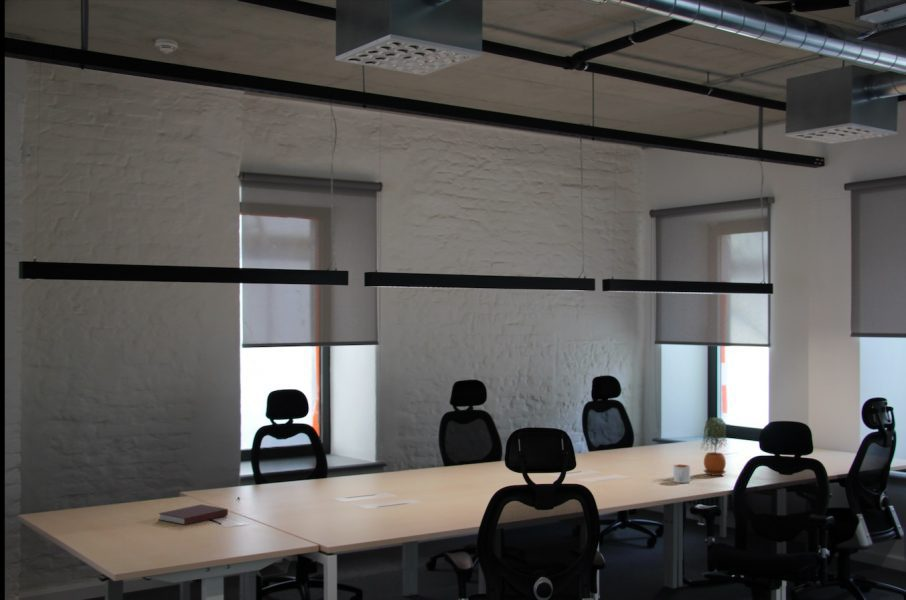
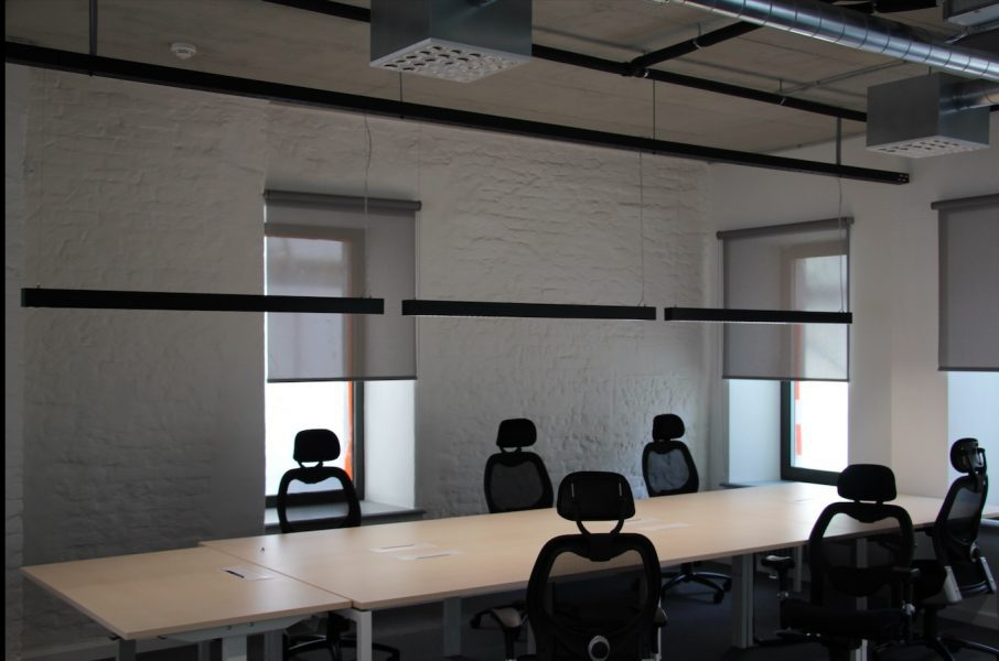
- mug (681, 474)
- notebook (193, 514)
- potted plant (714, 446)
